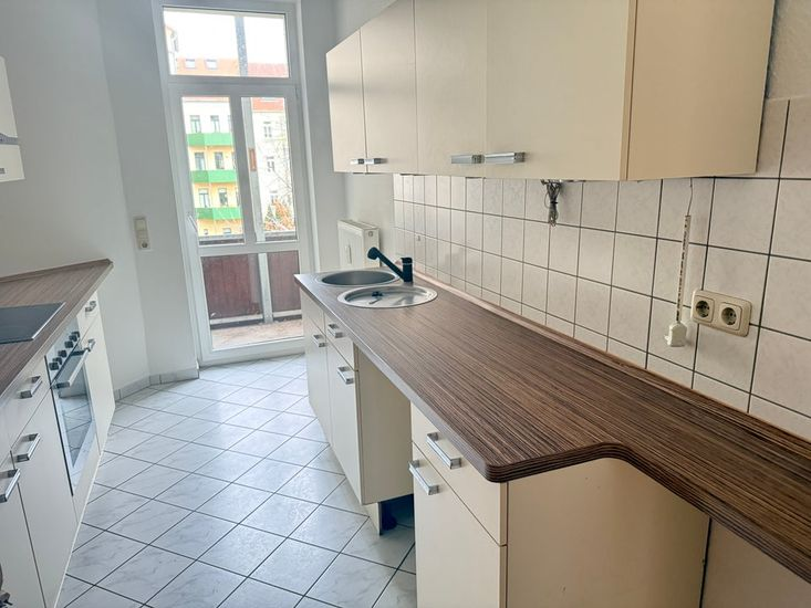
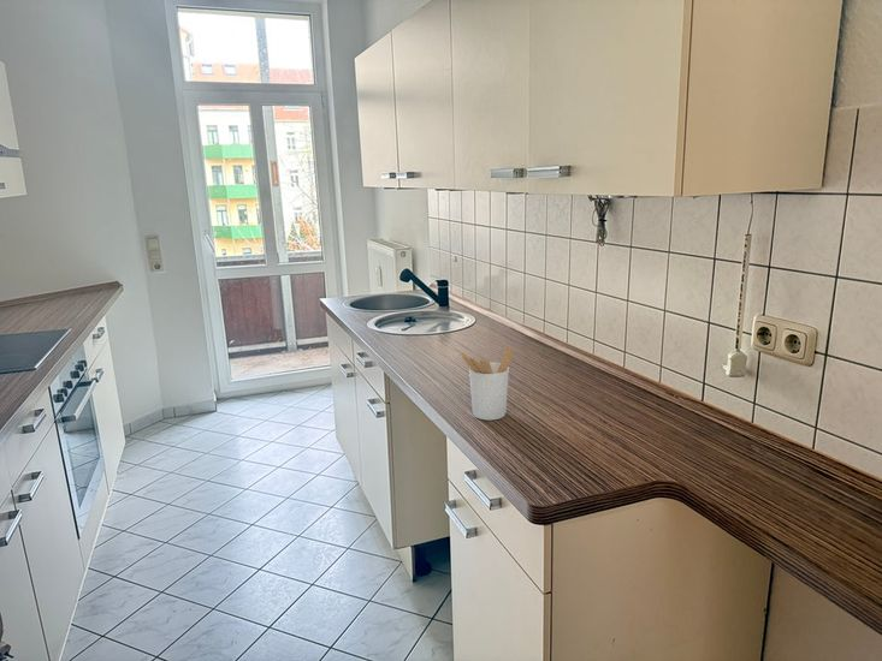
+ utensil holder (485, 382)
